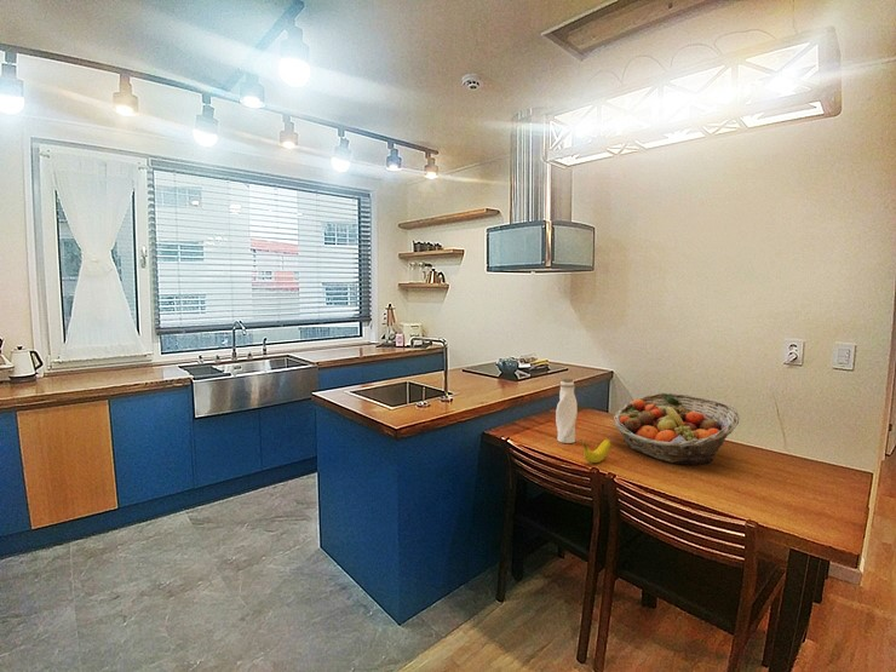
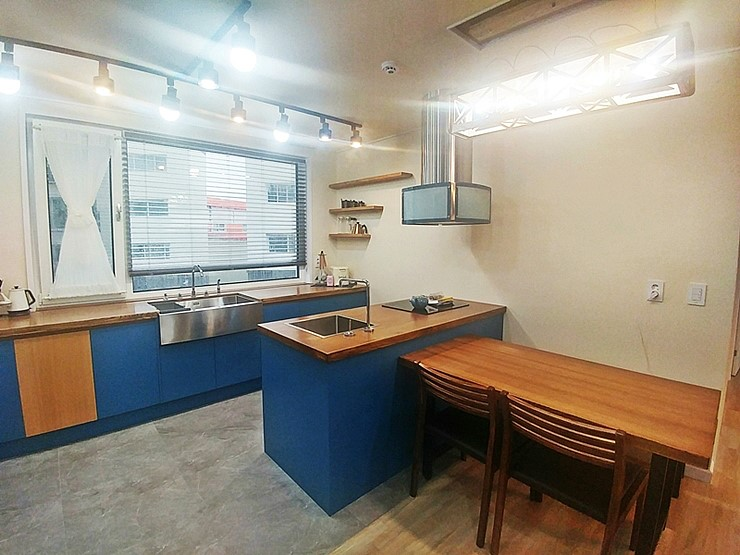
- fruit basket (672, 425)
- banana (596, 449)
- water bottle (565, 409)
